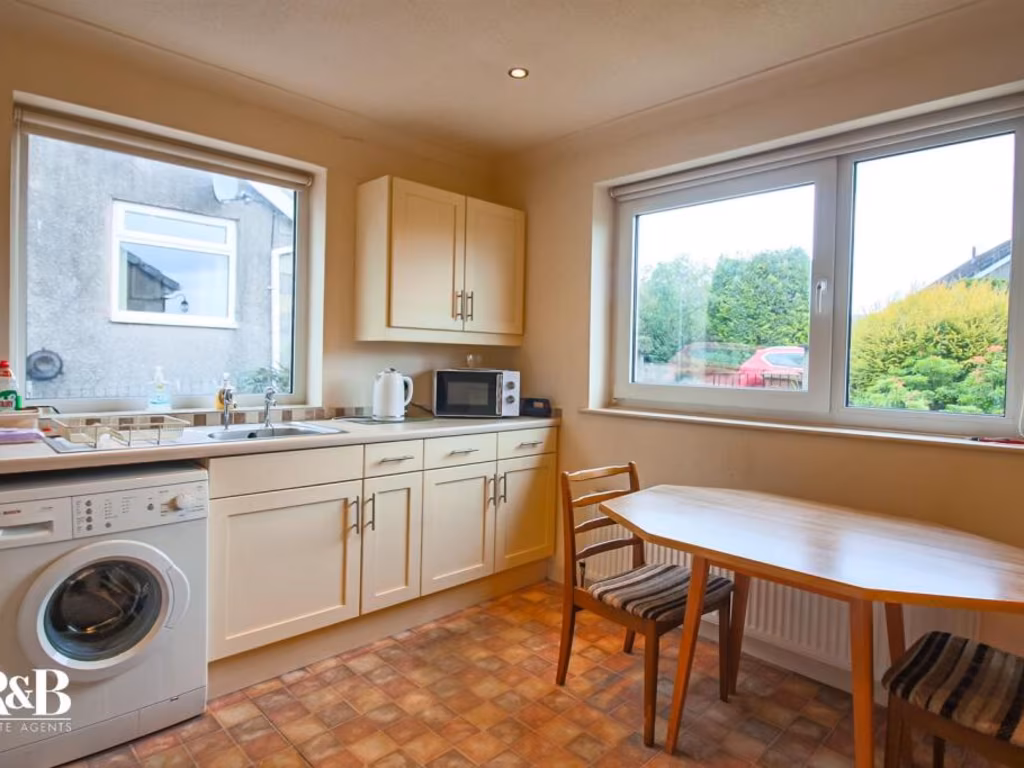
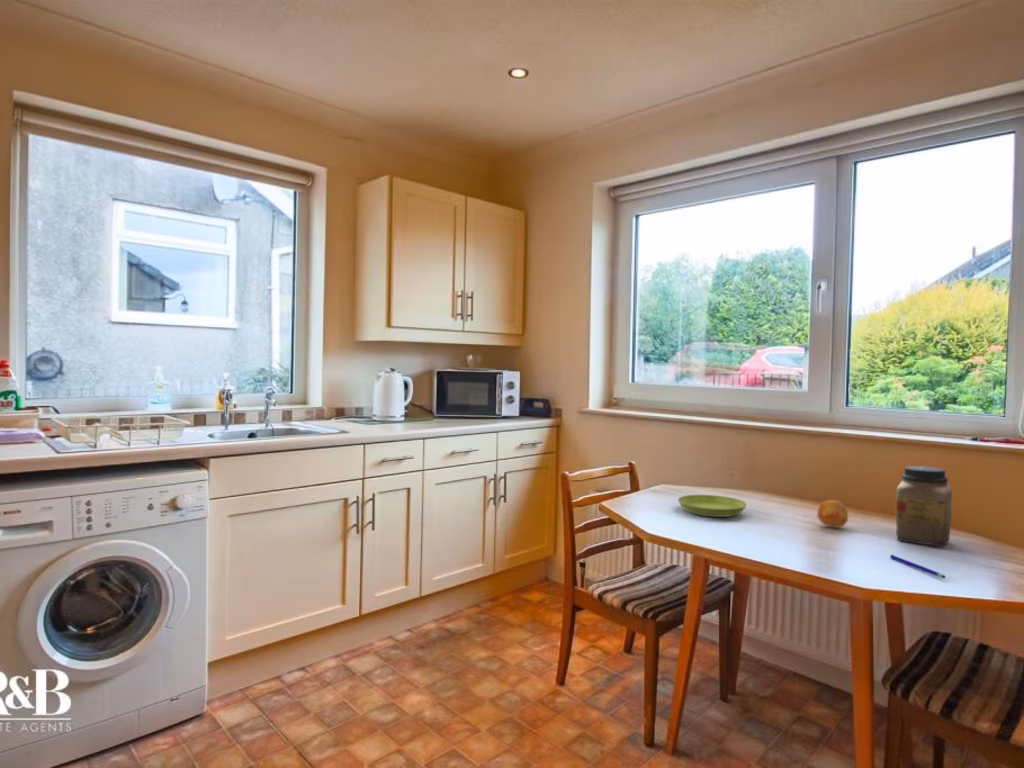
+ pen (916, 566)
+ saucer (711, 506)
+ jar (923, 503)
+ fruit (832, 513)
